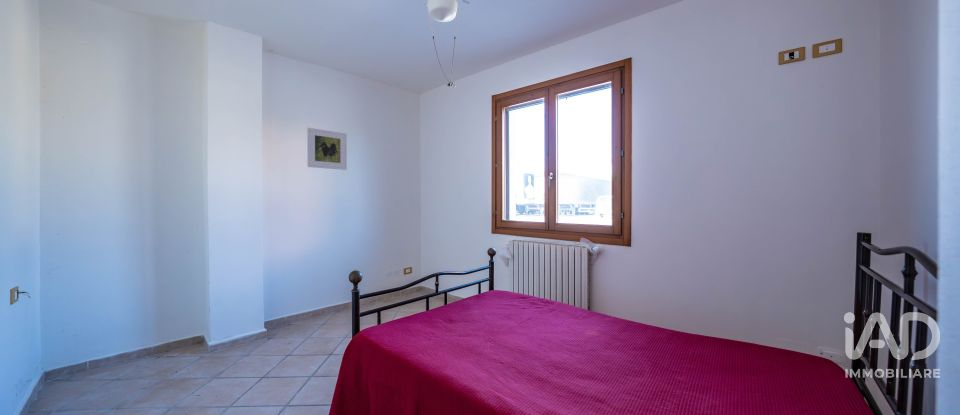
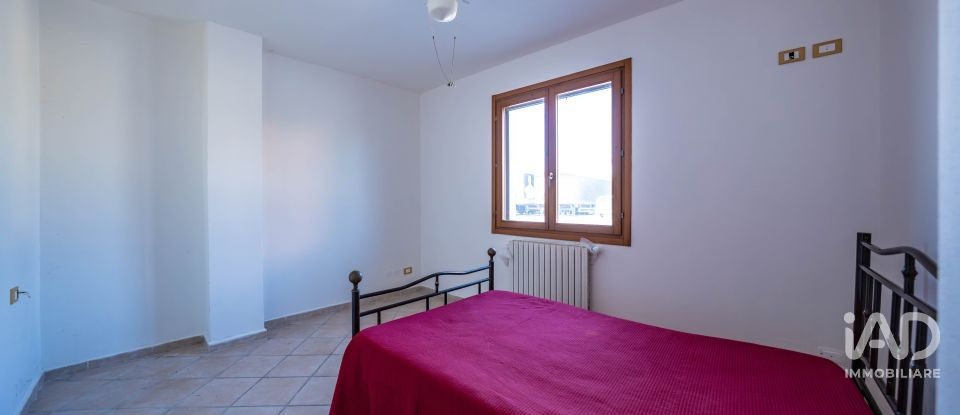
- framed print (327, 149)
